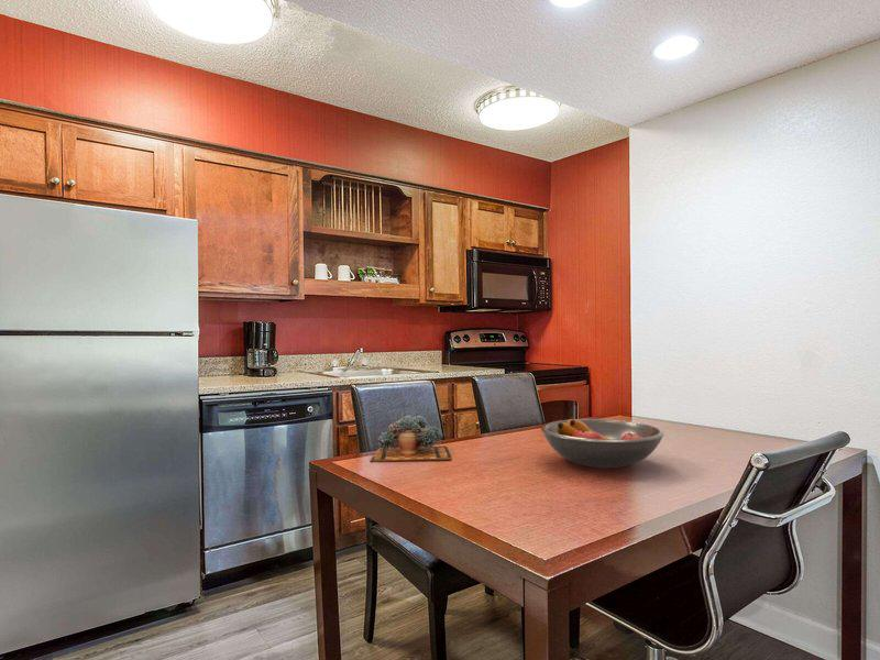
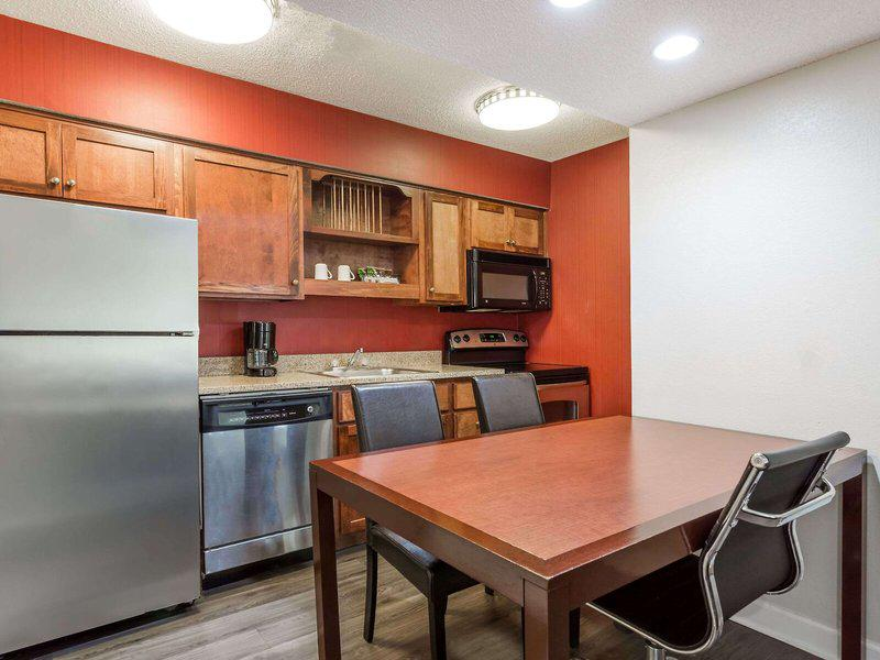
- fruit bowl (601, 440)
- succulent plant (411, 435)
